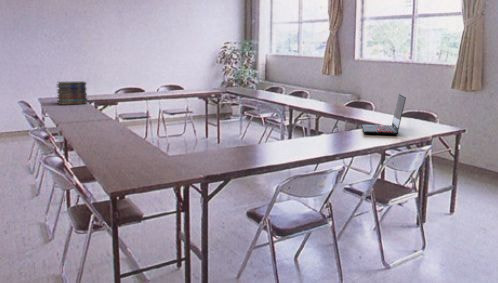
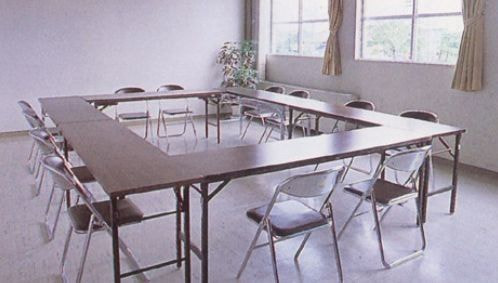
- book stack (71, 92)
- laptop (394, 114)
